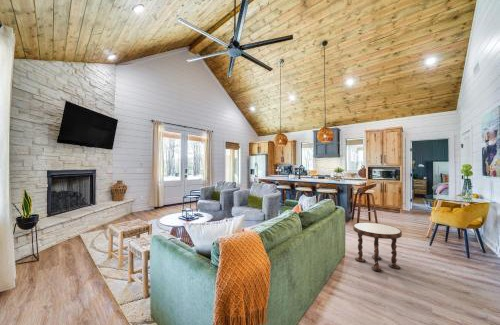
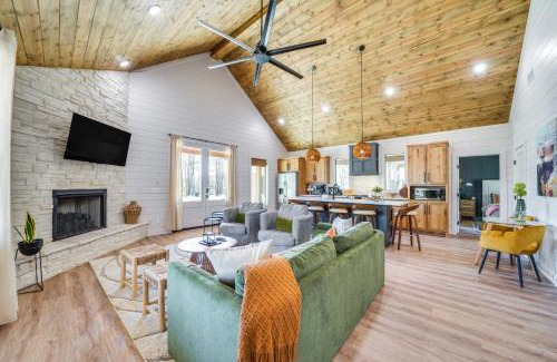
- side table (376, 245)
